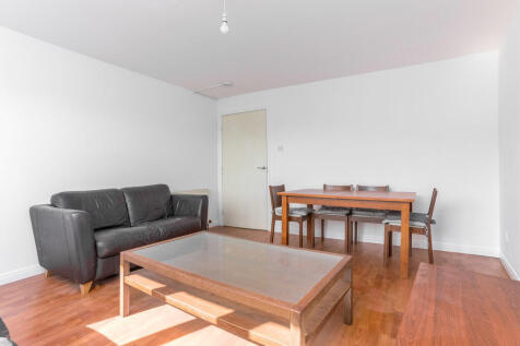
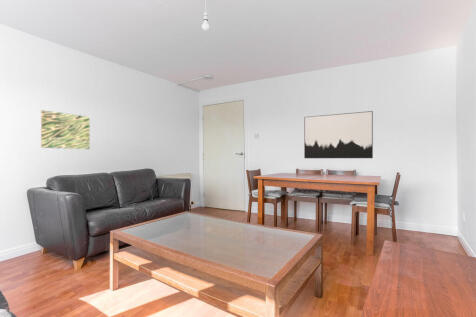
+ wall art (336, 136)
+ wall art (67, 131)
